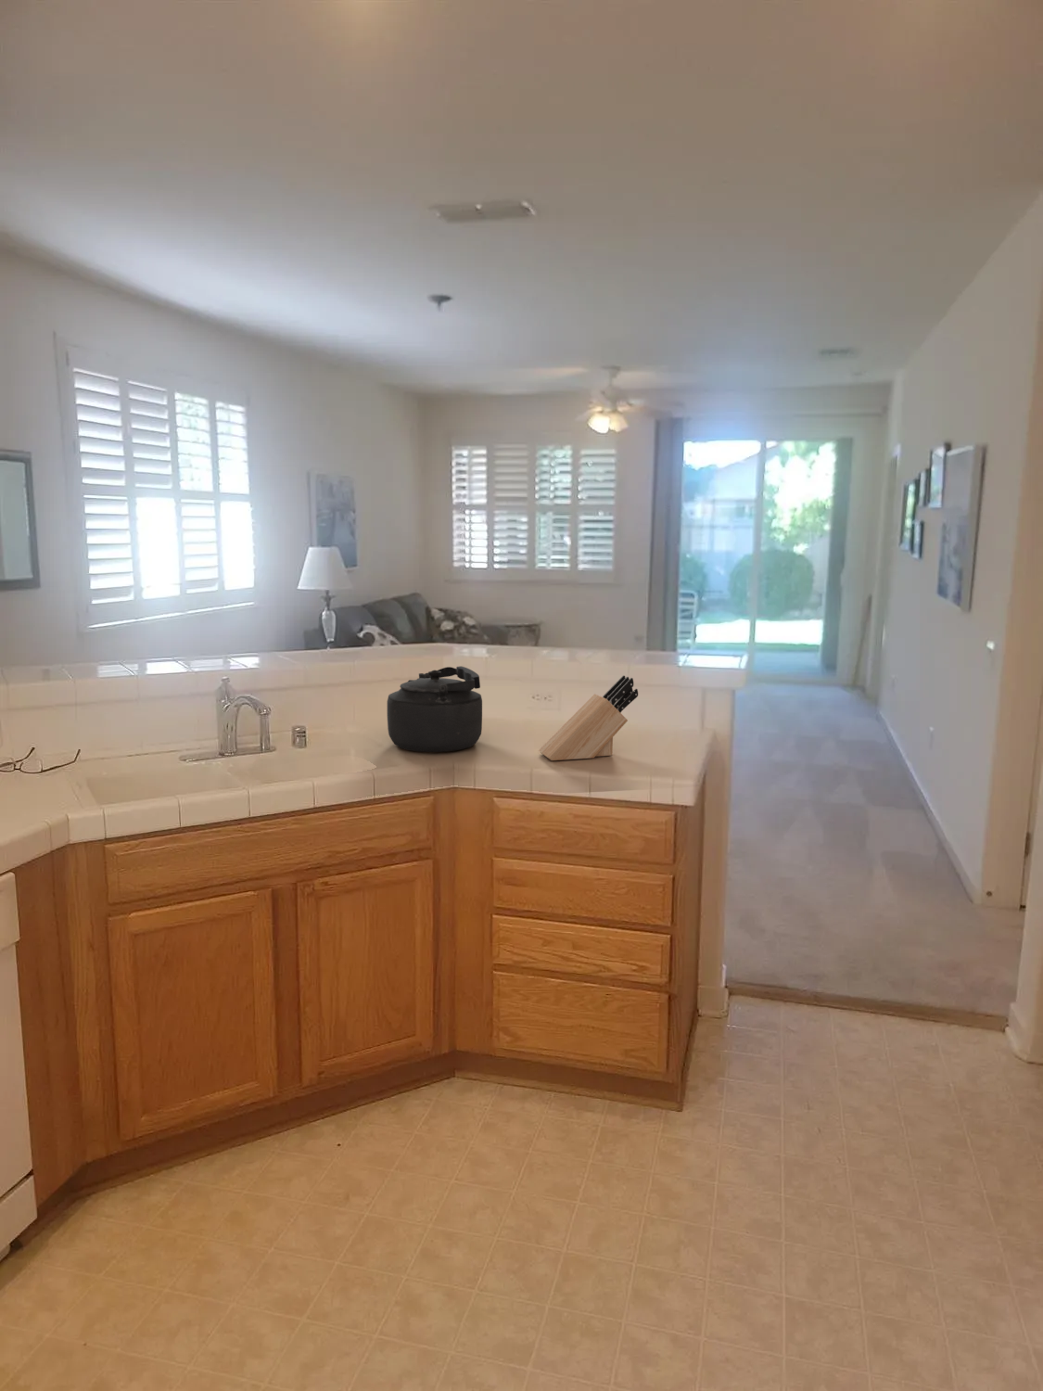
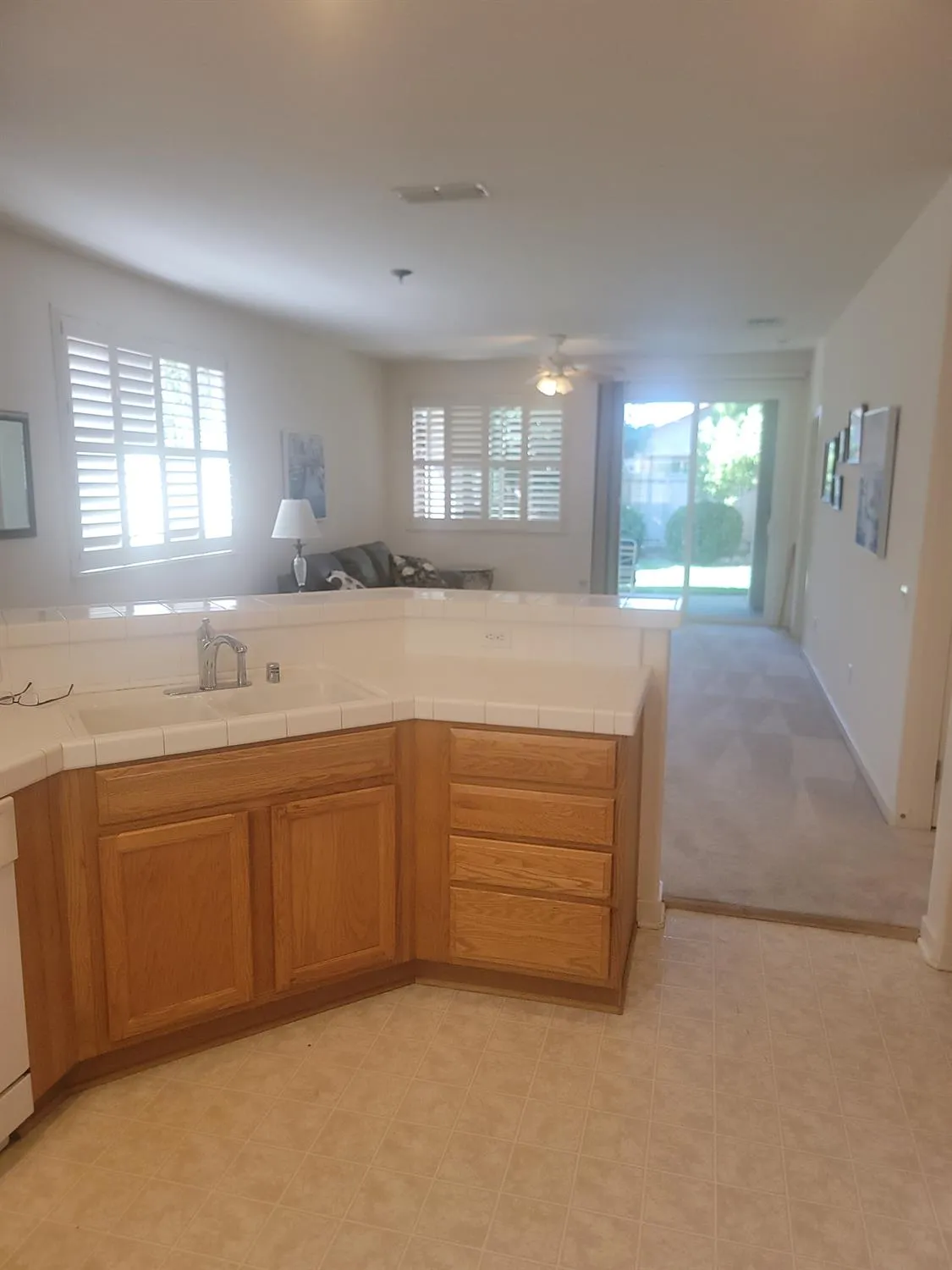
- kettle (436, 705)
- knife block (589, 716)
